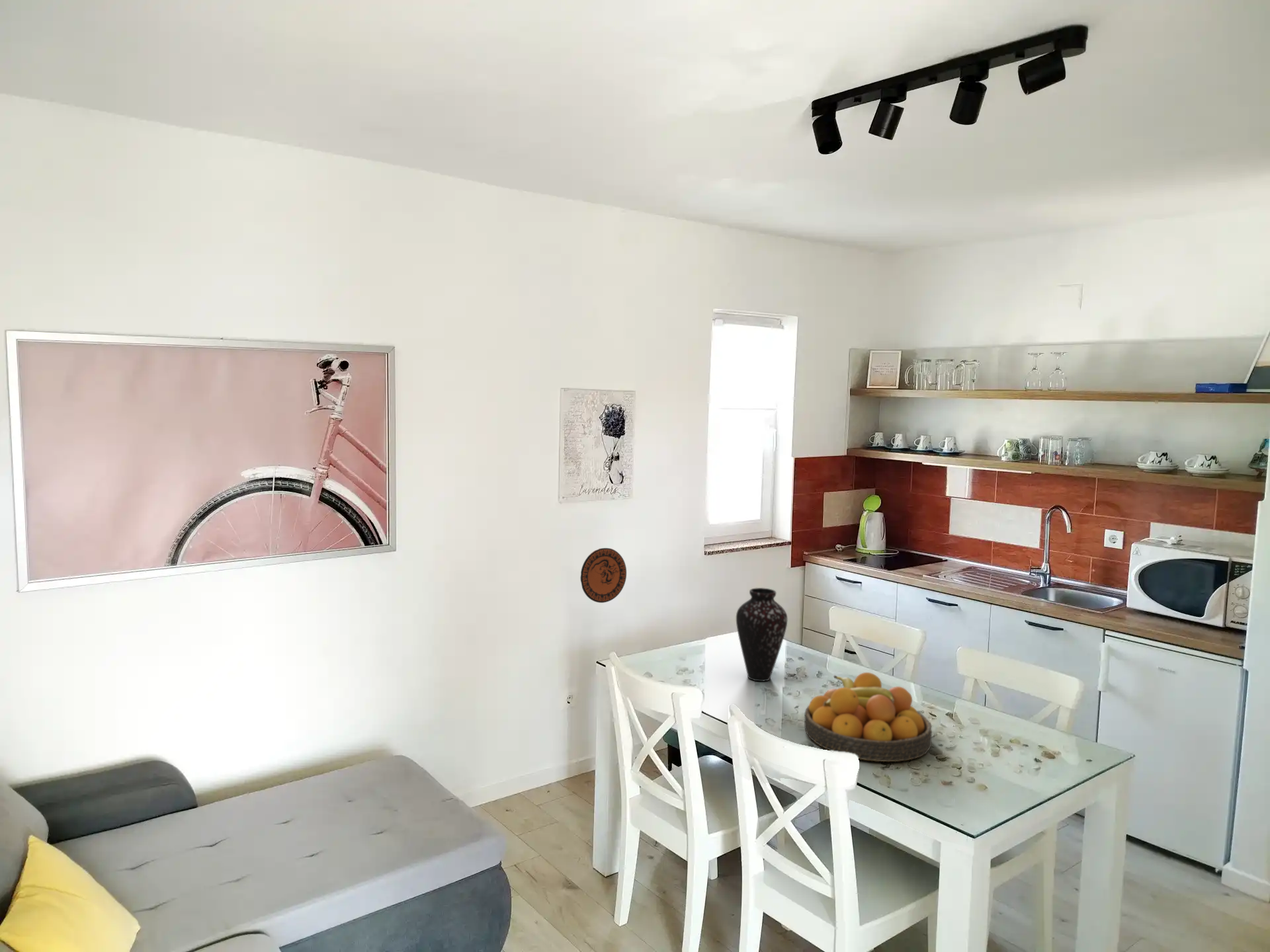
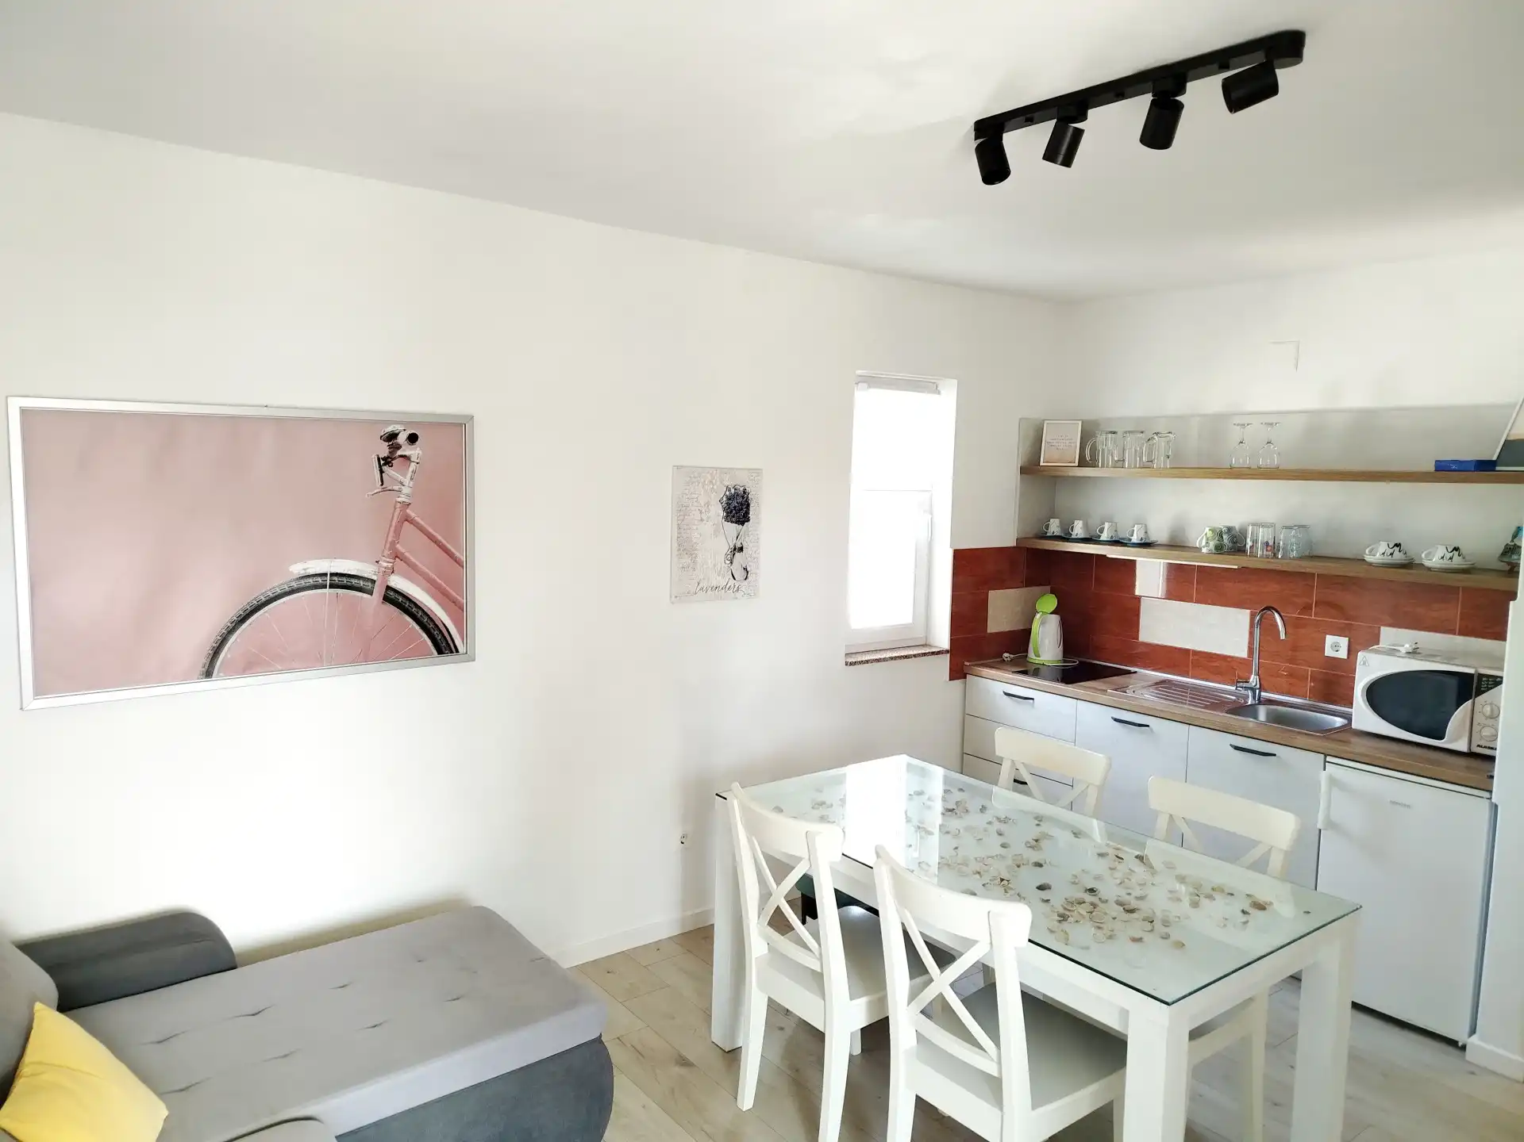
- decorative plate (603, 575)
- fruit bowl (867, 709)
- vase (761, 634)
